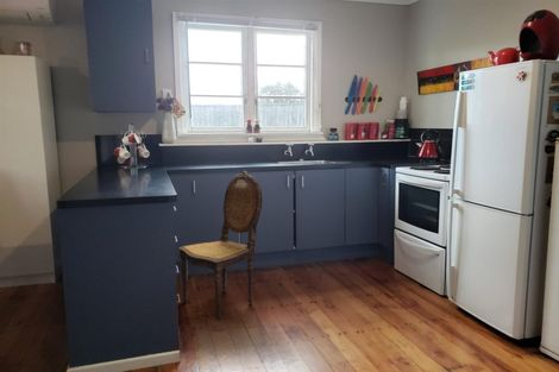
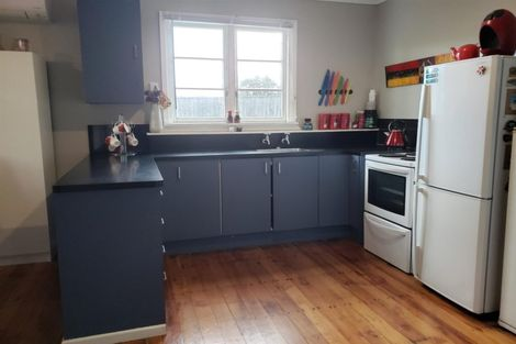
- dining chair (220, 239)
